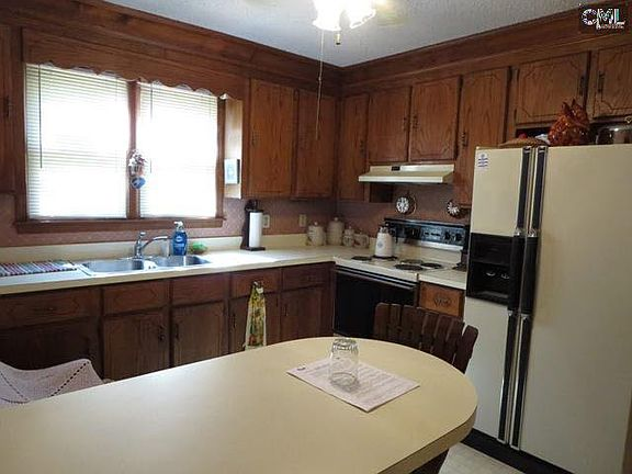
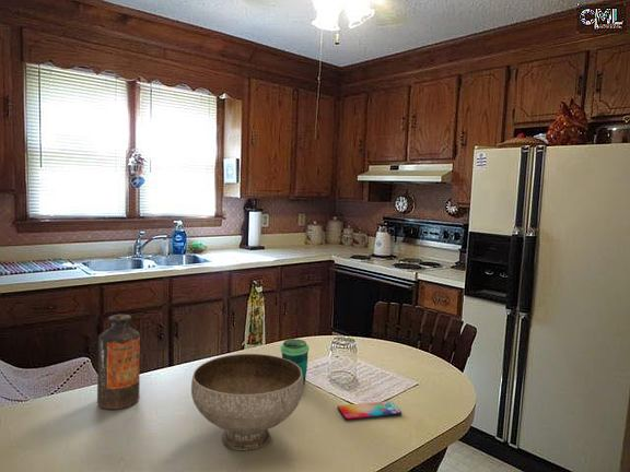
+ bottle (118, 358)
+ cup (294, 362)
+ bowl (247, 404)
+ smartphone (369, 410)
